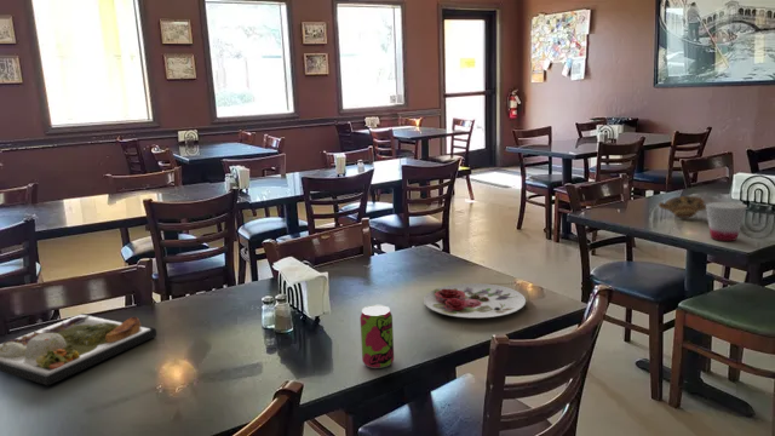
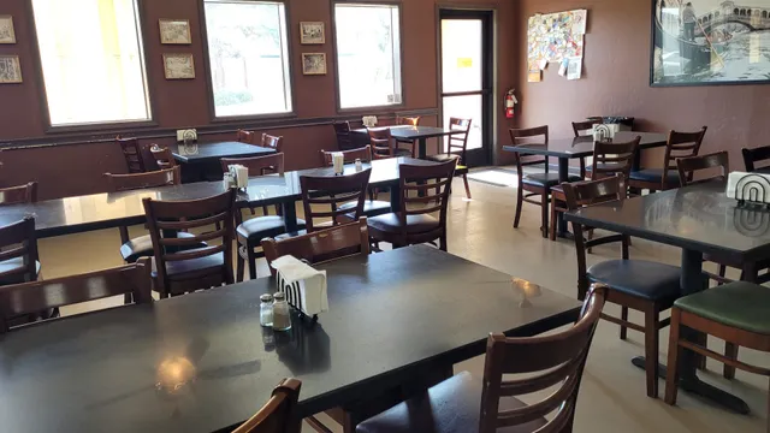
- cup (724, 222)
- plate (473, 298)
- beverage can (377, 335)
- bowl (684, 206)
- dinner plate (65, 338)
